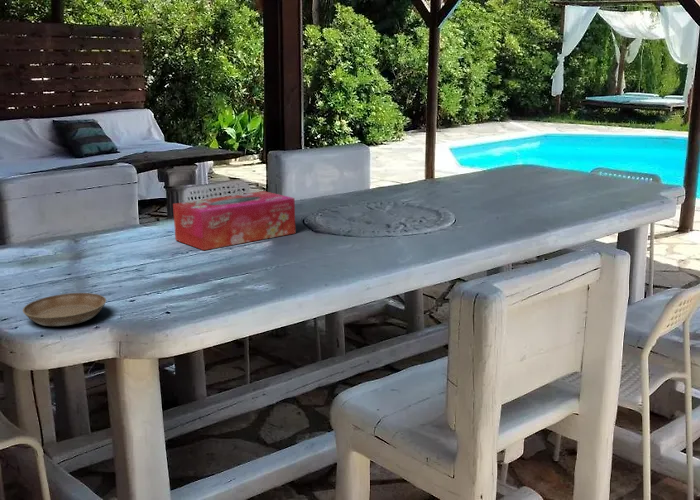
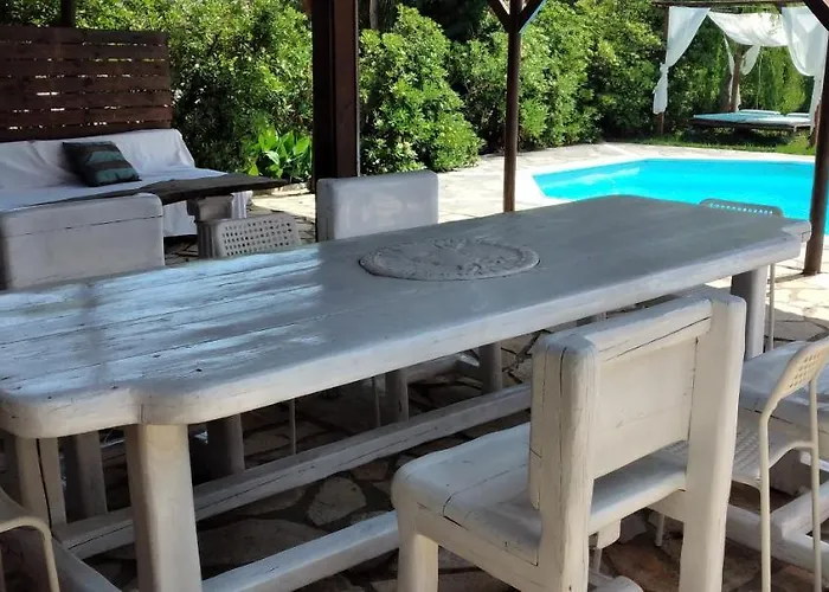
- saucer (65, 310)
- tissue box (235, 218)
